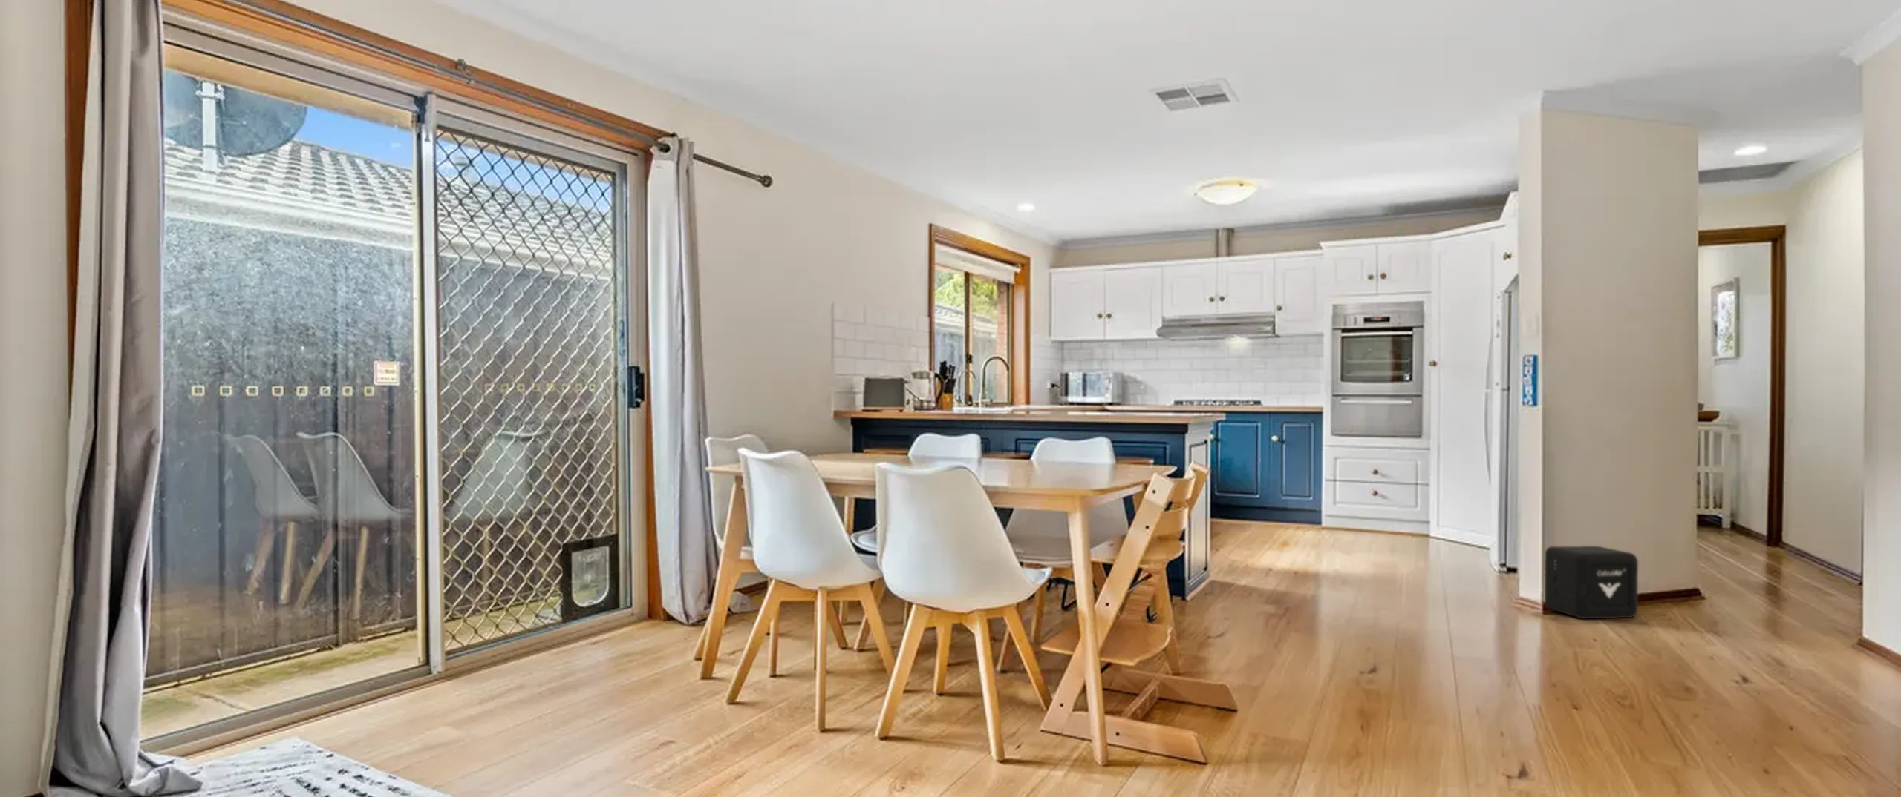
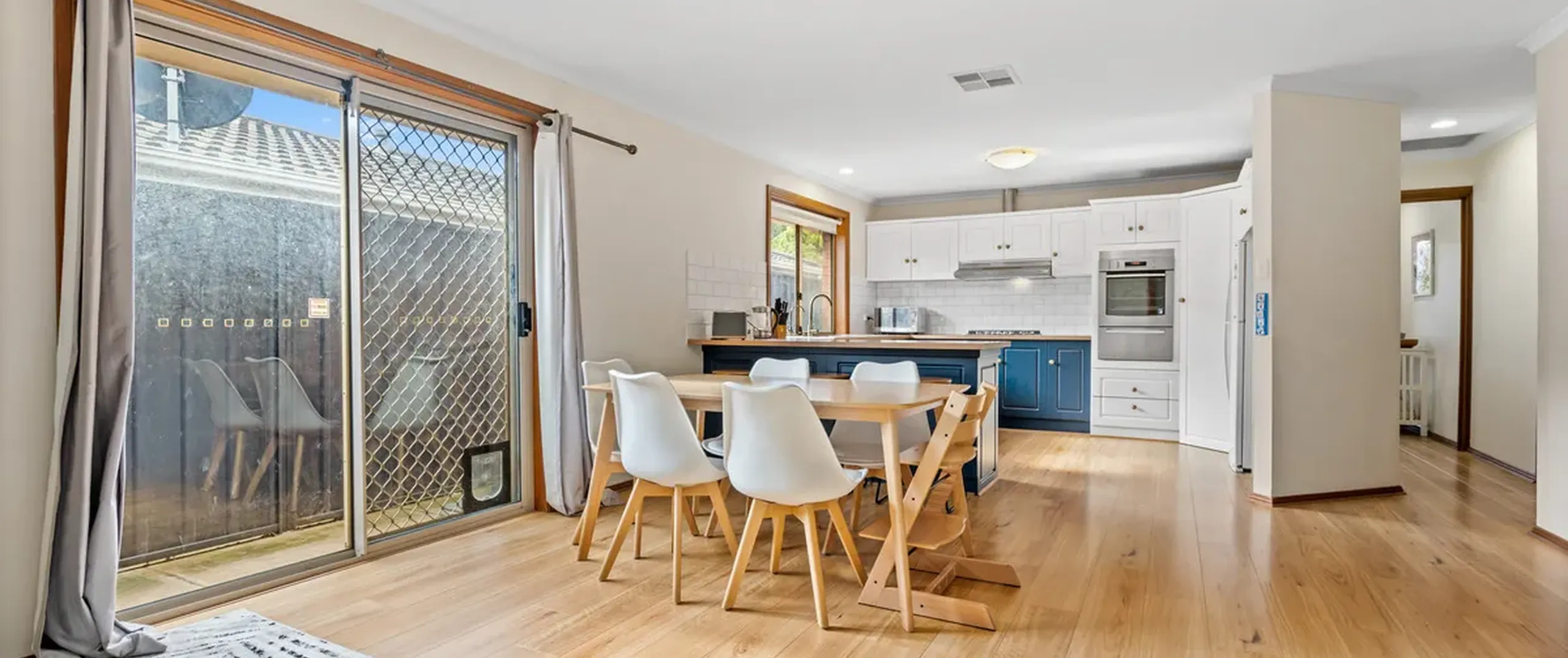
- air purifier (1592, 581)
